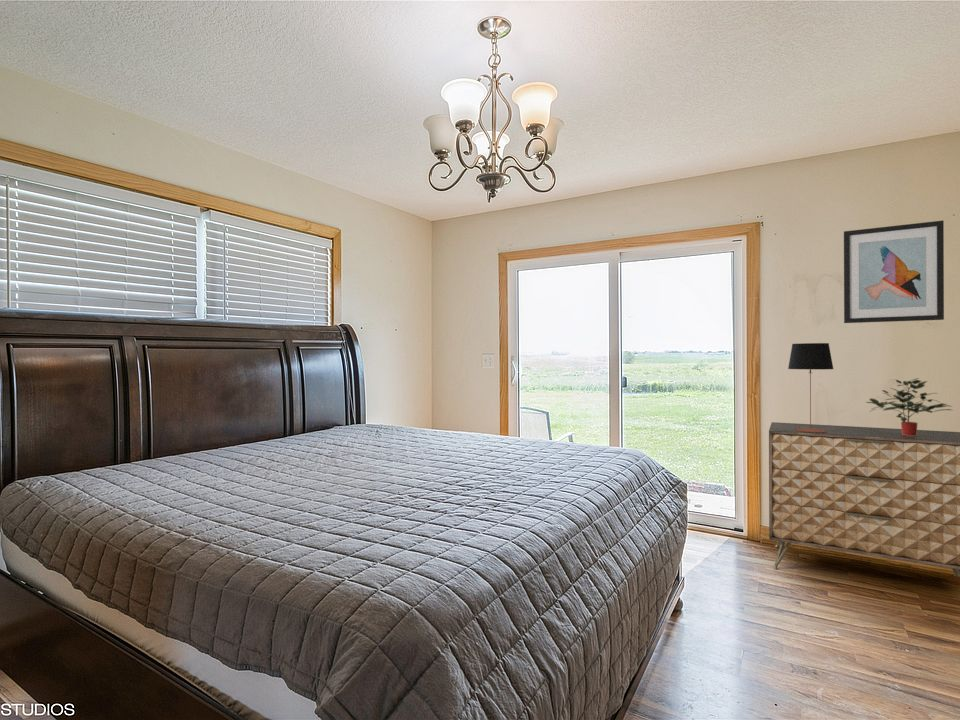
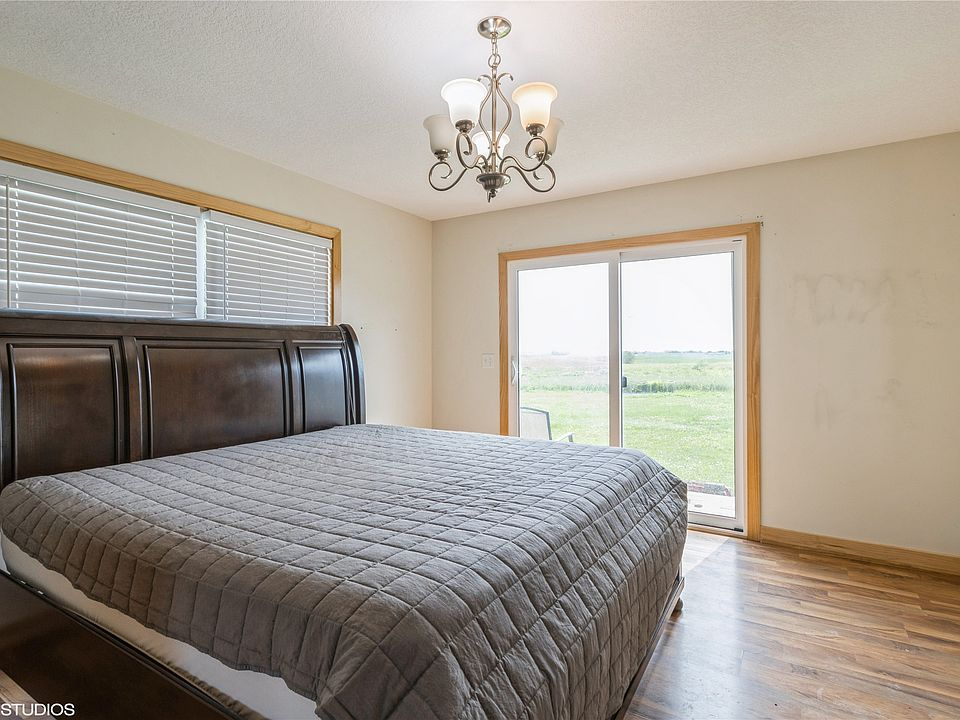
- table lamp (810, 386)
- dresser (864, 502)
- potted plant (906, 406)
- wall art (891, 274)
